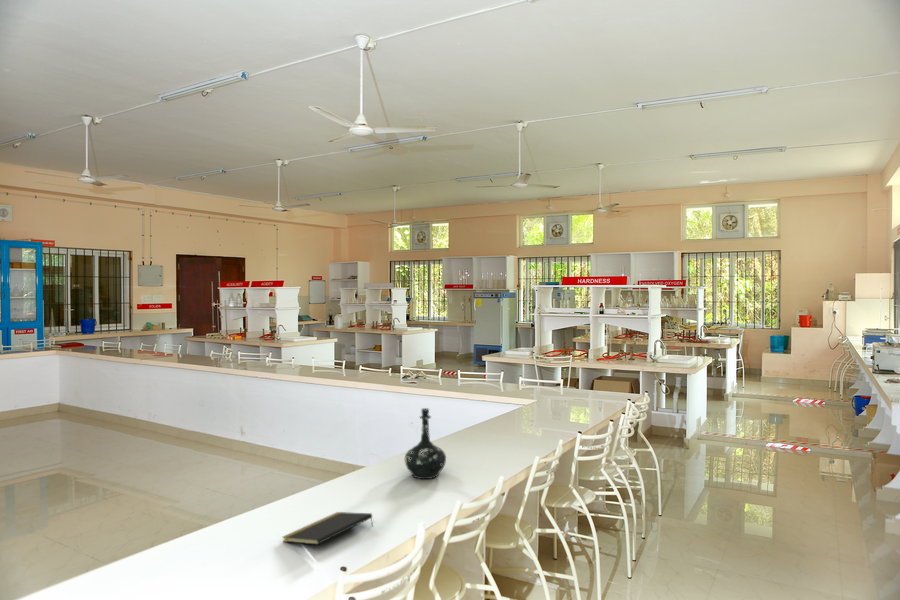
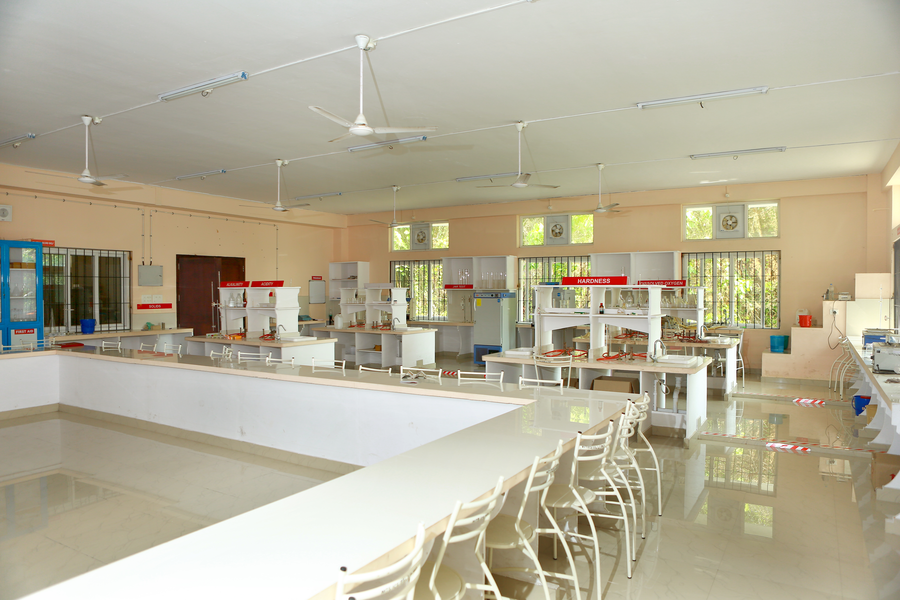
- notepad (328, 527)
- bottle (425, 442)
